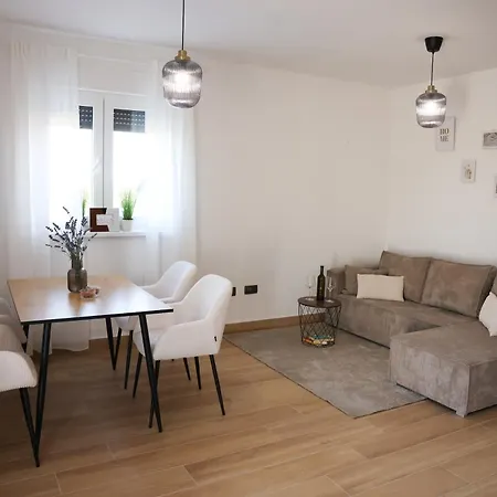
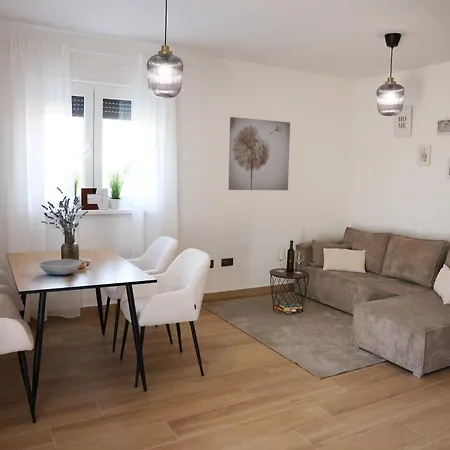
+ wall art (260, 155)
+ dish (60, 268)
